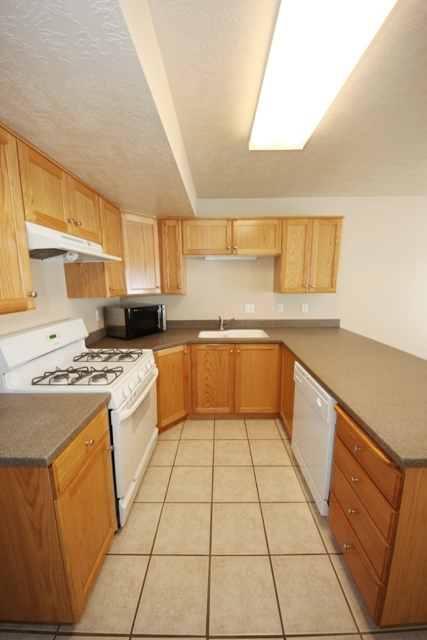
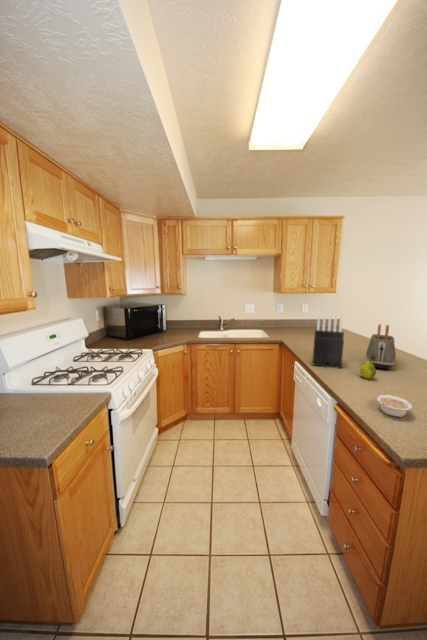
+ fruit (367, 368)
+ toaster (381, 344)
+ legume (393, 406)
+ knife block (328, 340)
